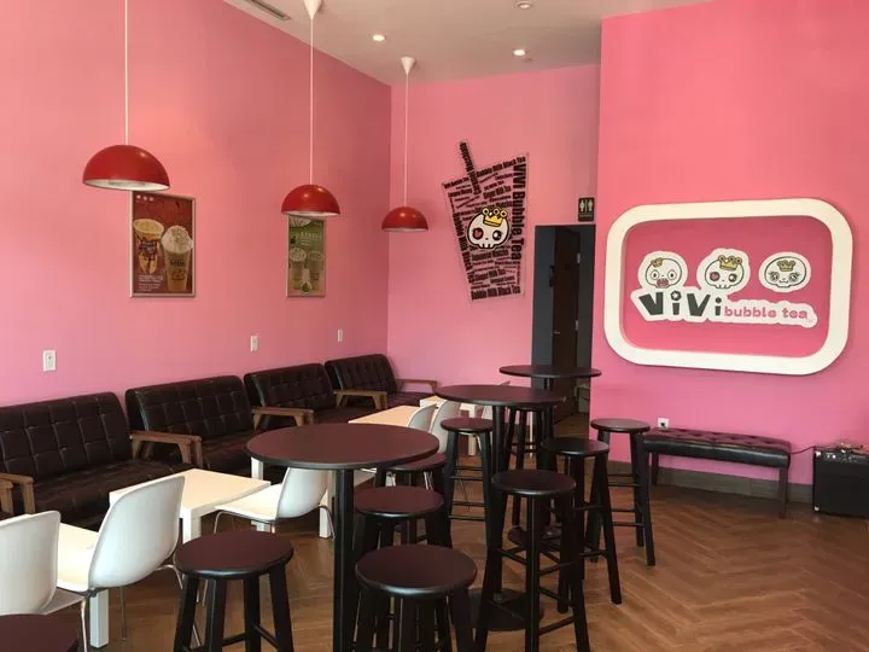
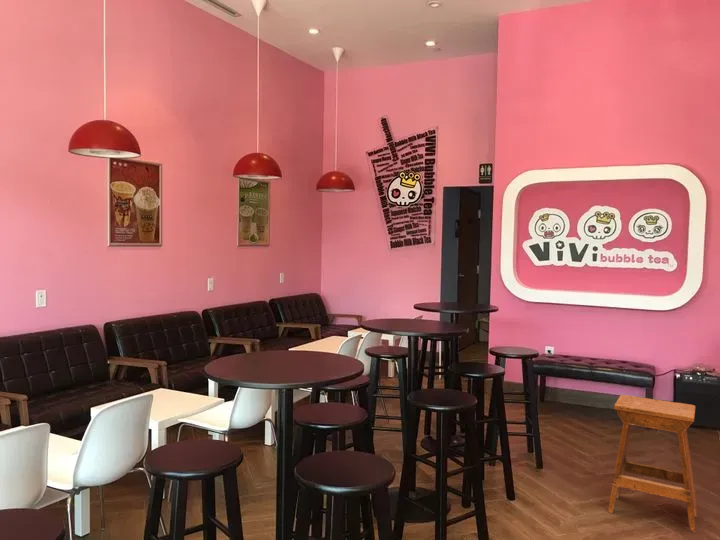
+ stool (652, 466)
